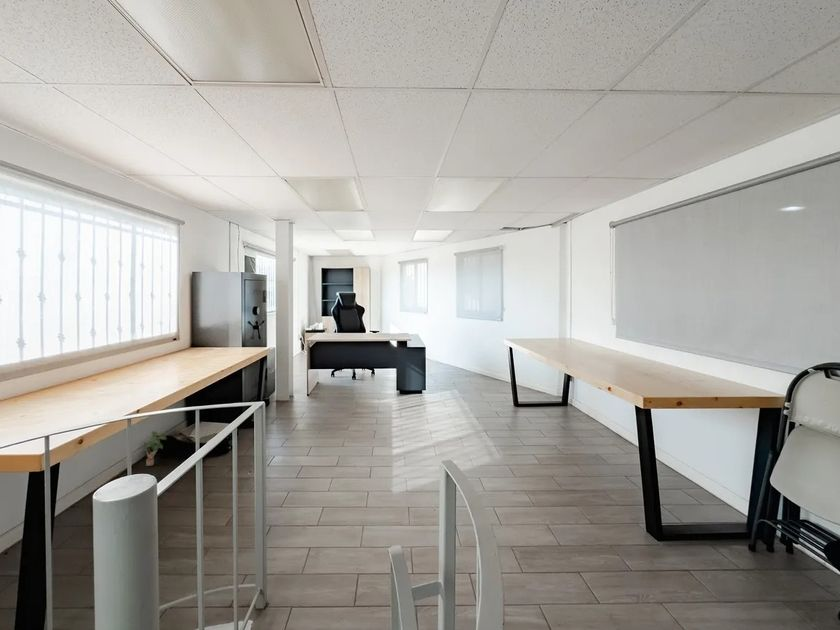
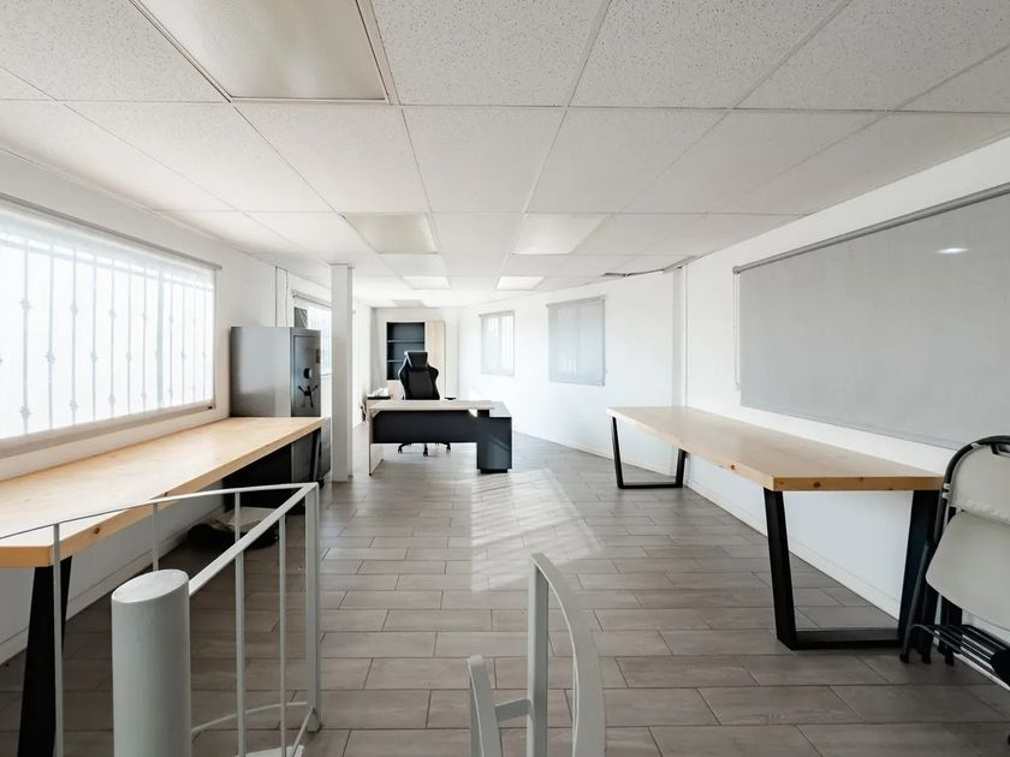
- potted plant (157, 446)
